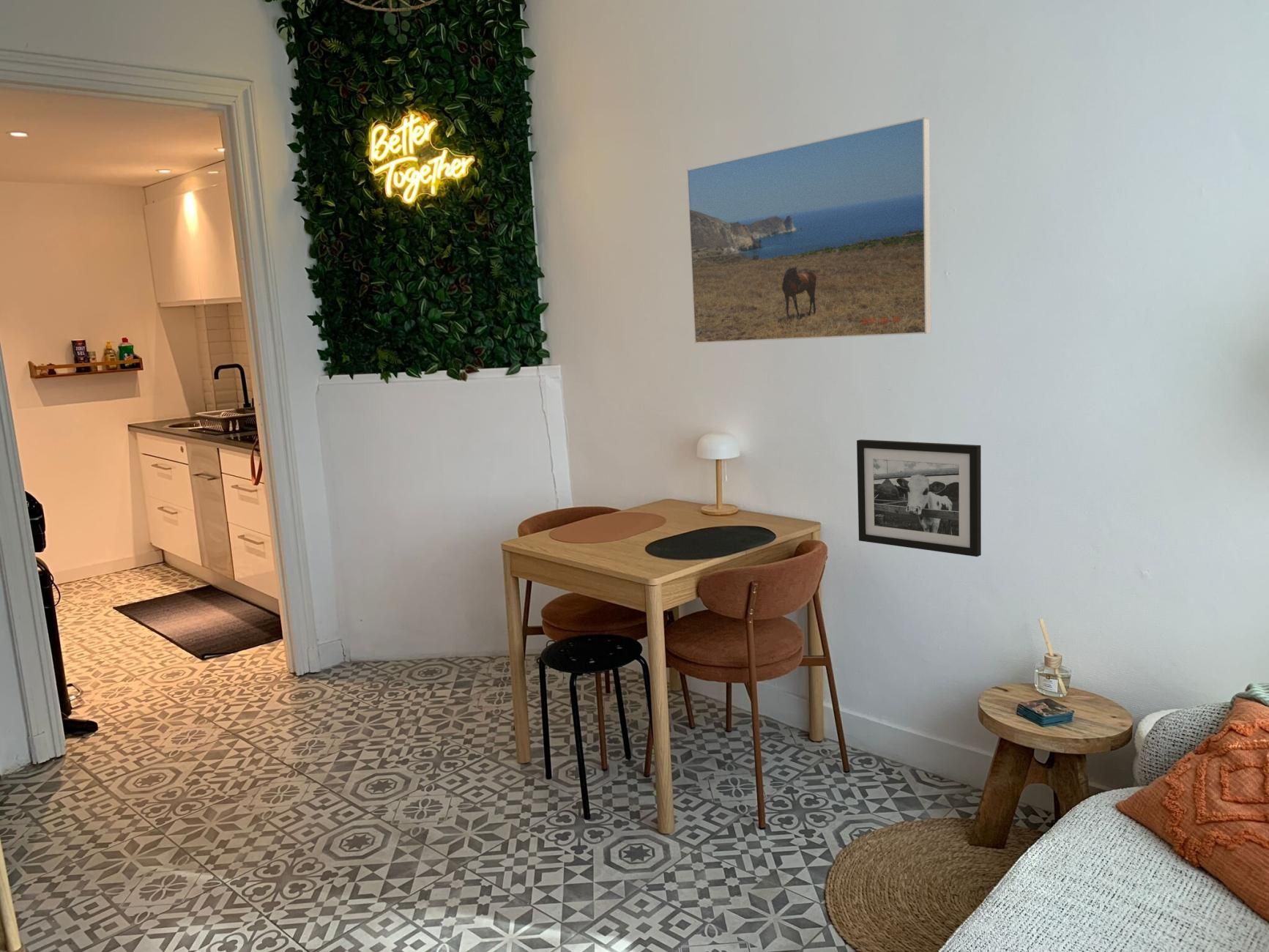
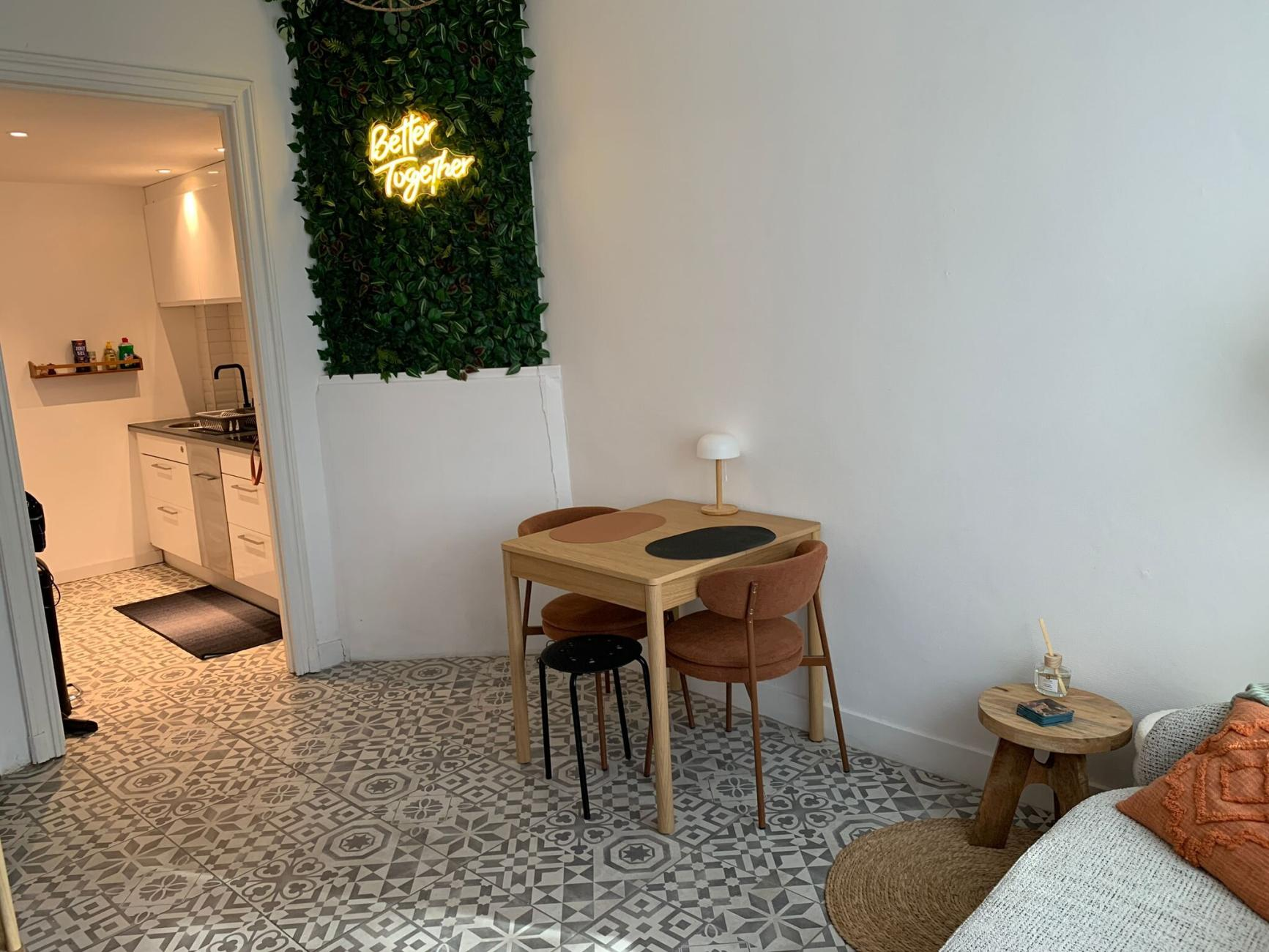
- picture frame (916, 495)
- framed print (798, 244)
